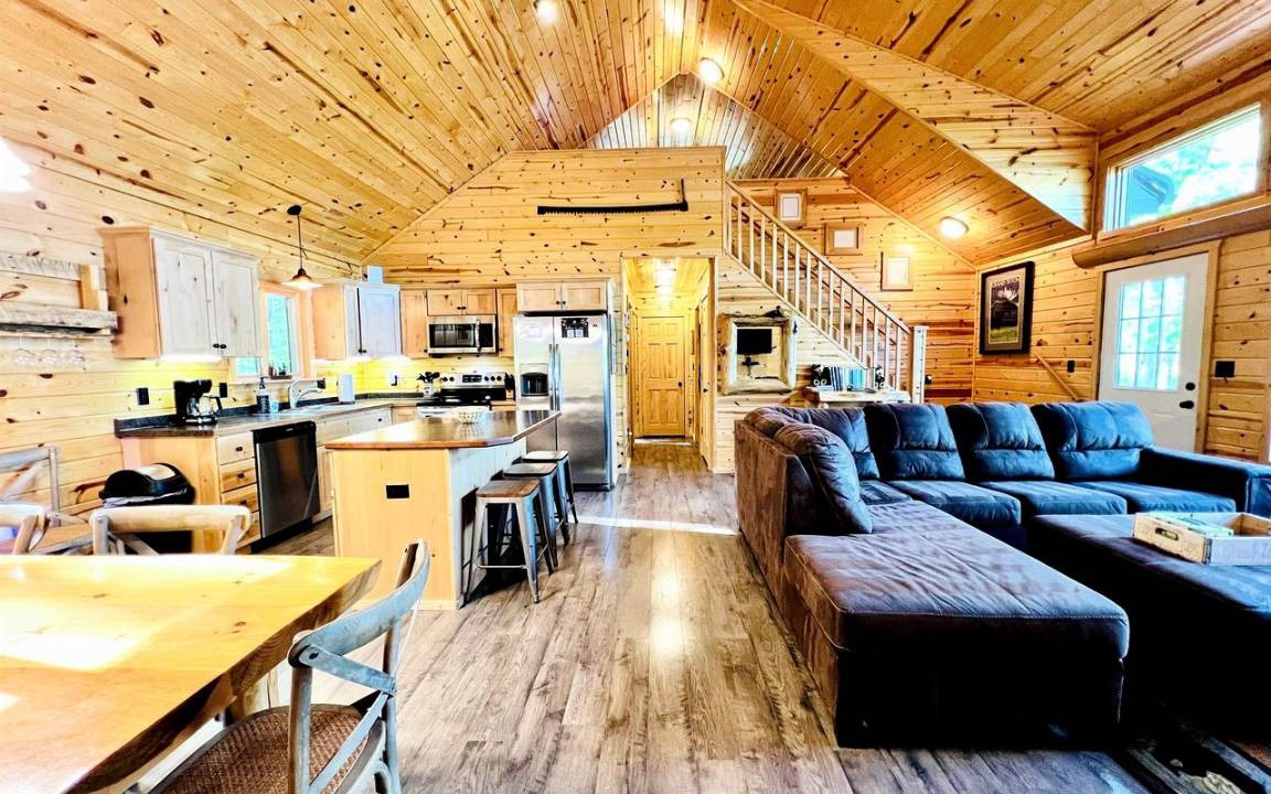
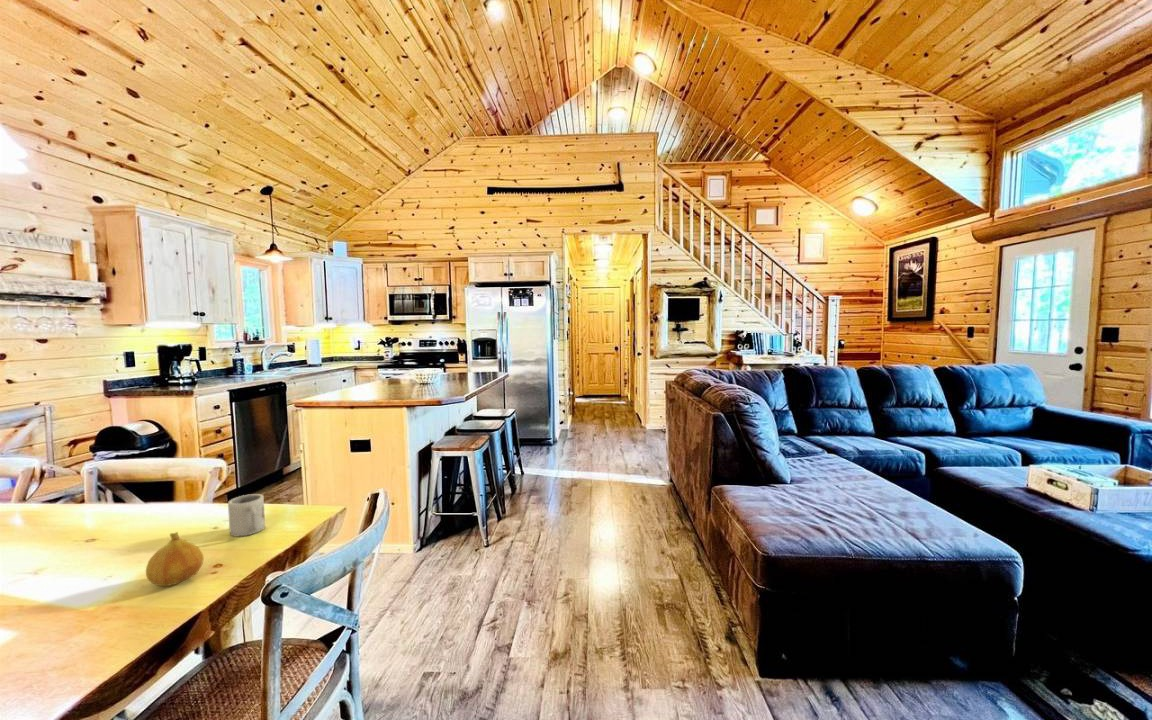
+ cup (248, 515)
+ fruit (174, 556)
